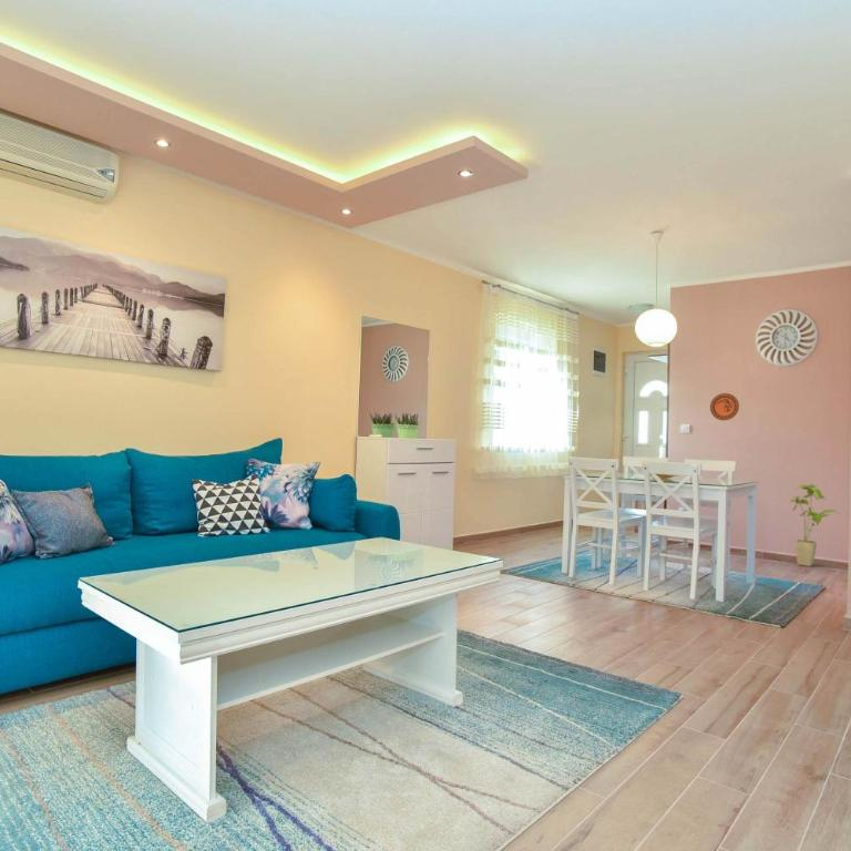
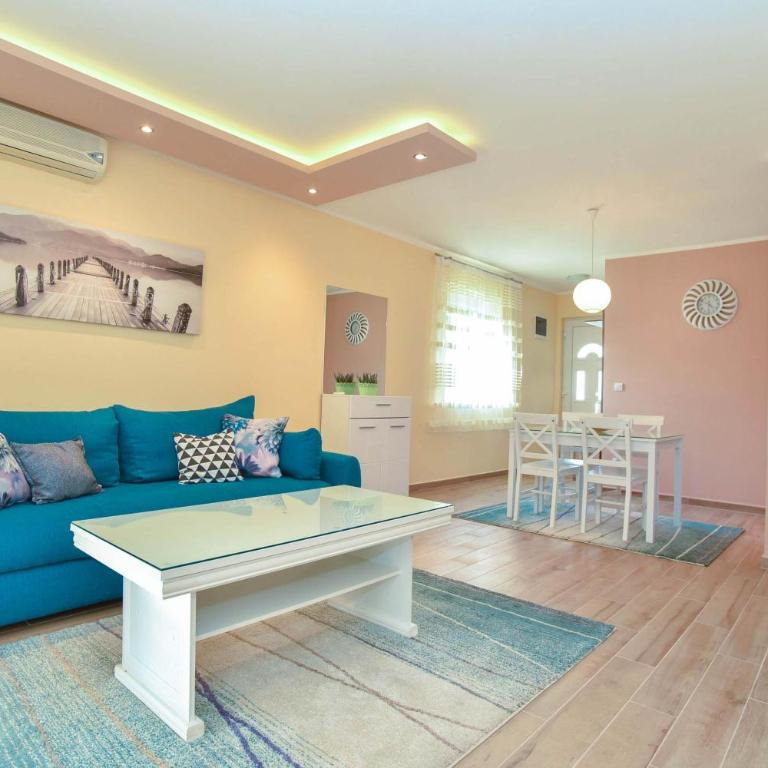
- house plant (812, 525)
- decorative plate (724, 407)
